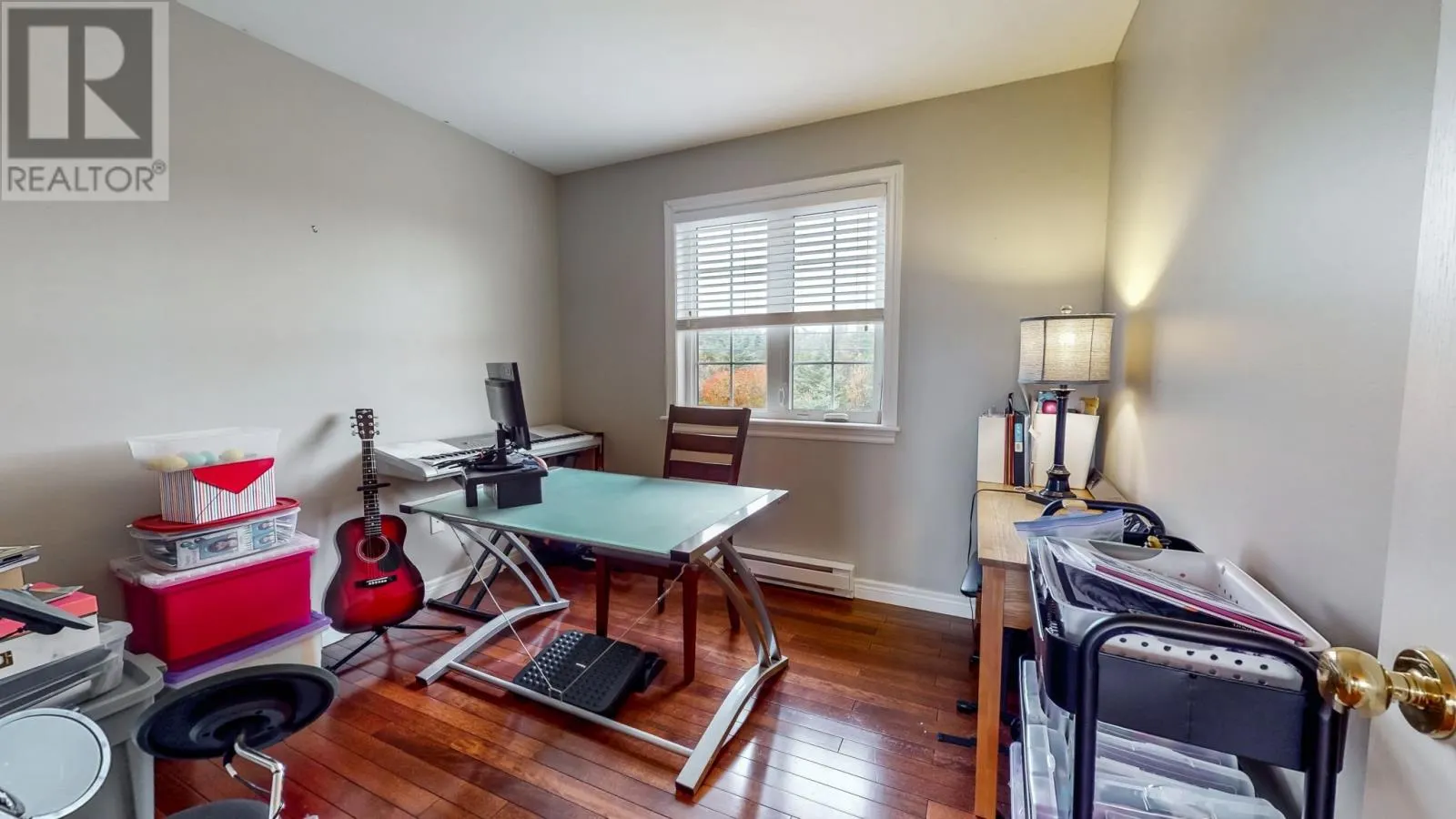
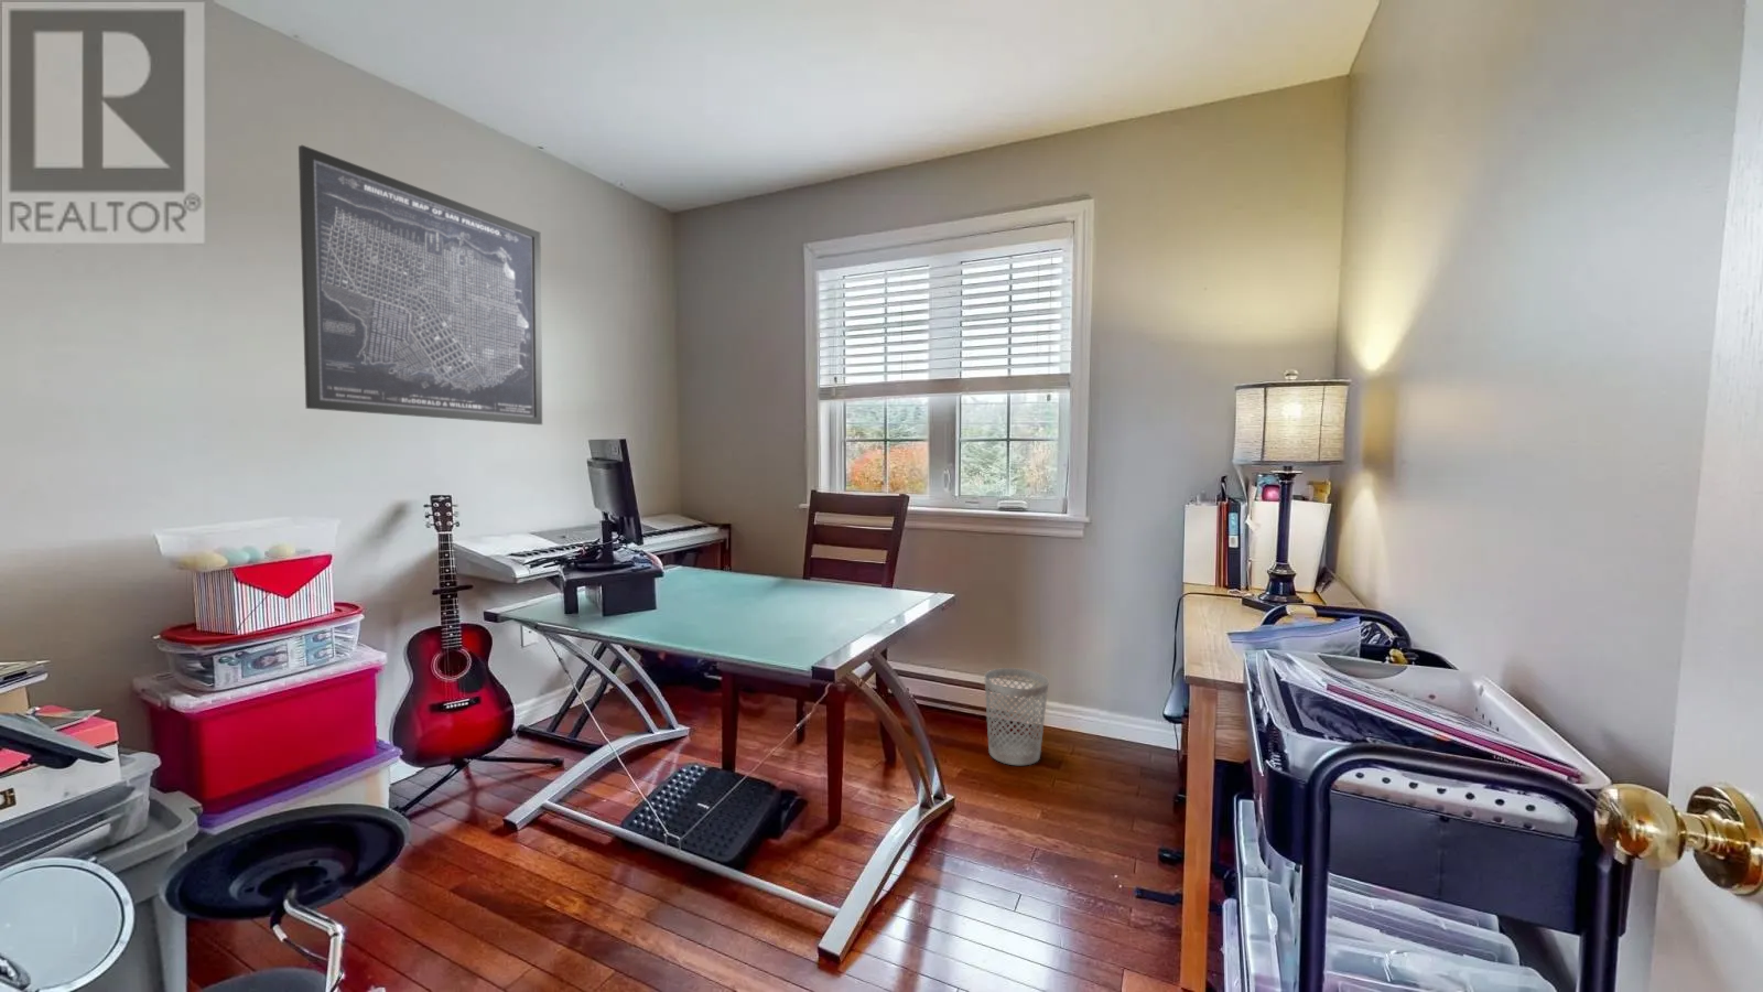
+ wastebasket (1015, 716)
+ wall art (440, 308)
